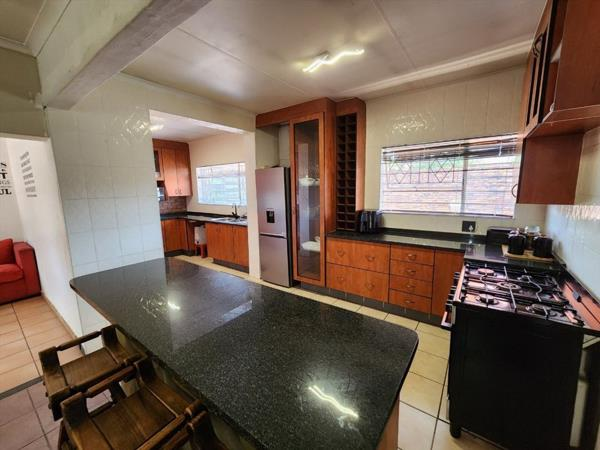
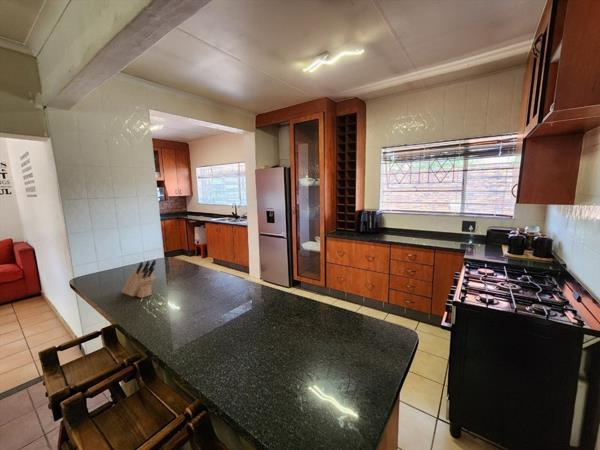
+ knife block (139, 276)
